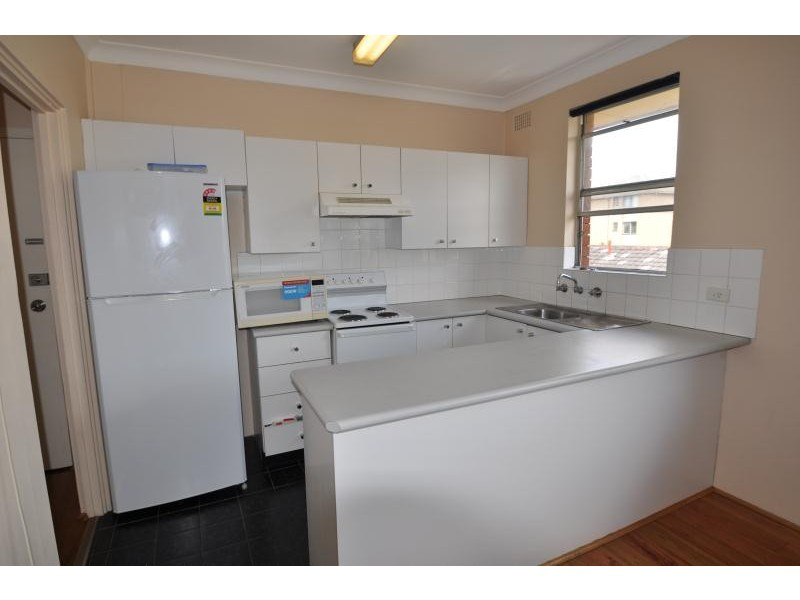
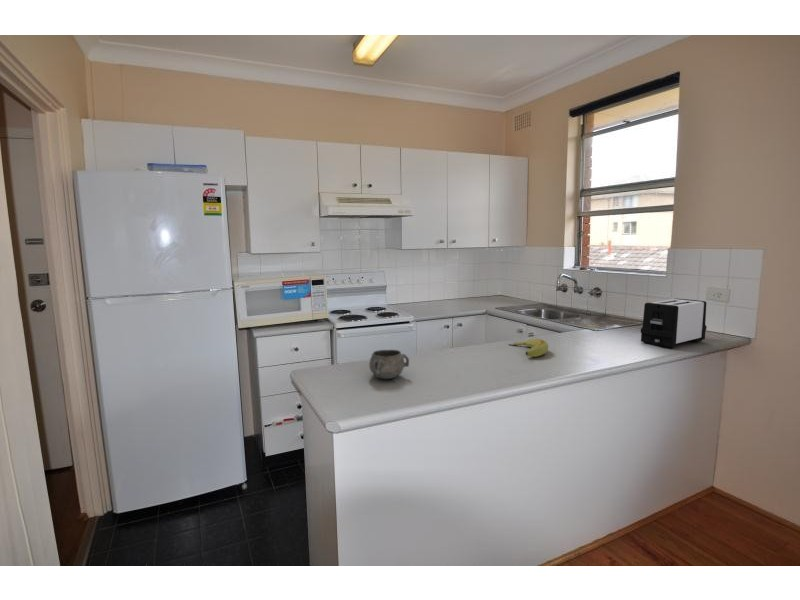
+ toaster (673, 322)
+ banana (526, 345)
+ decorative bowl (384, 365)
